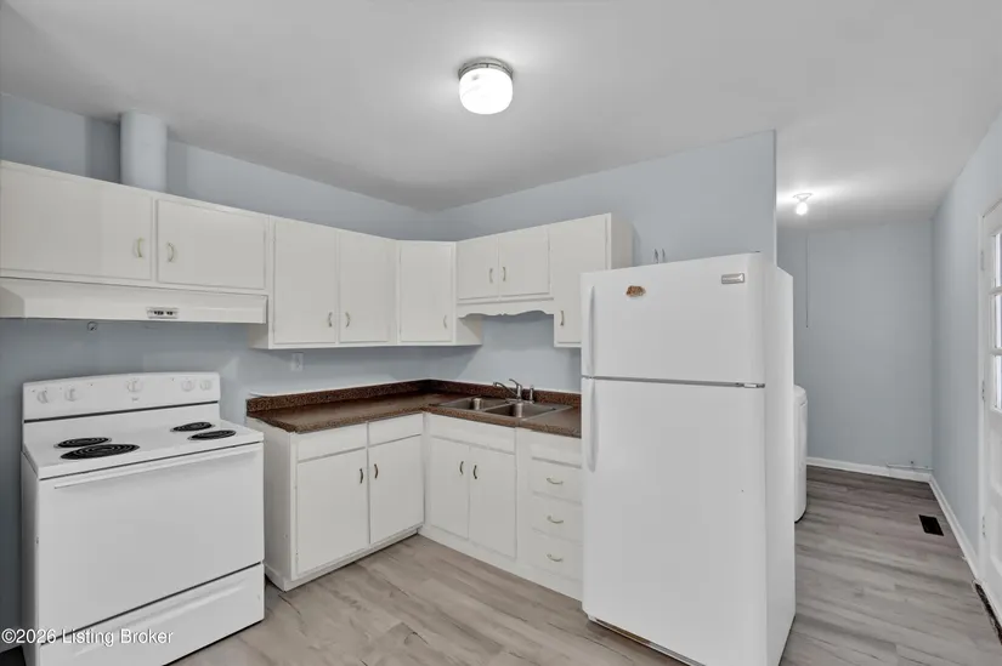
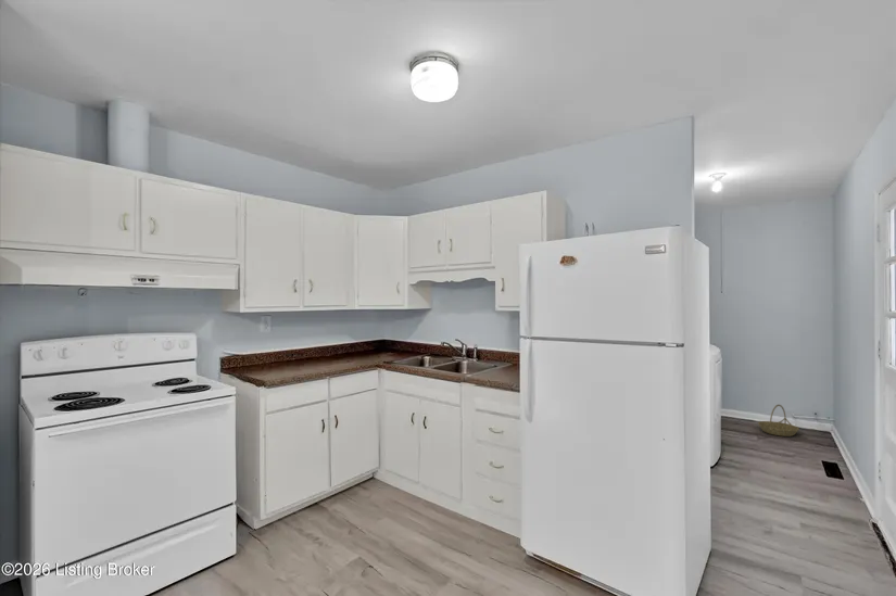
+ basket (779, 421)
